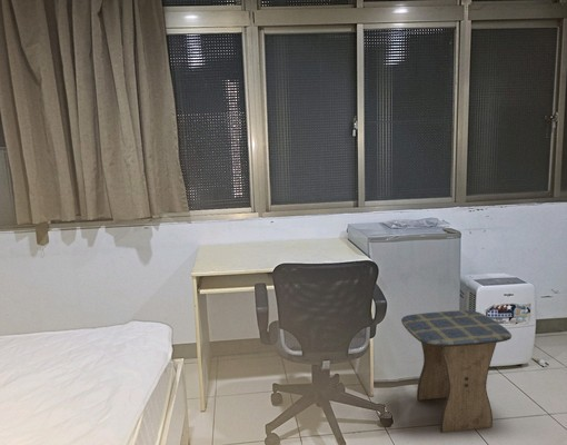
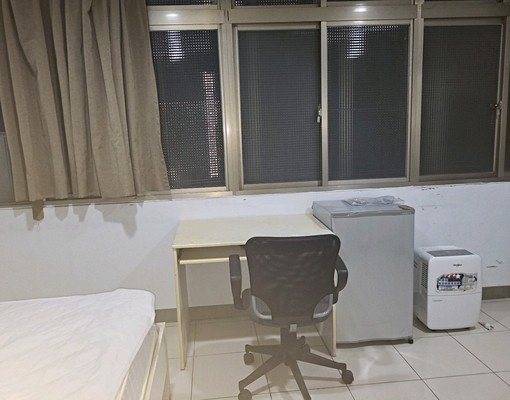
- stool (452, 368)
